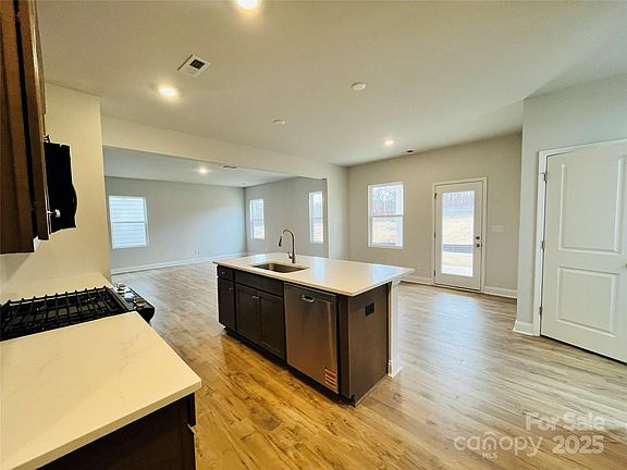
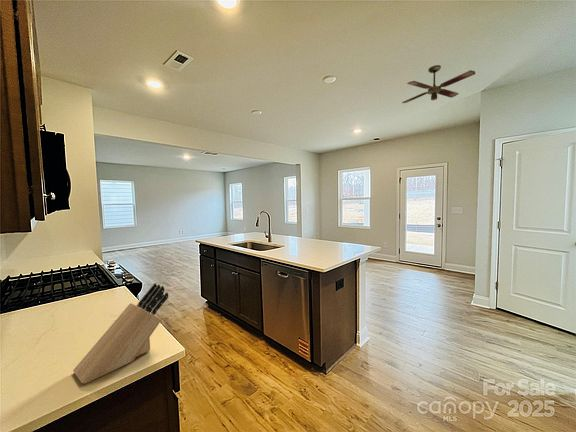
+ knife block (126, 324)
+ ceiling fan (434, 84)
